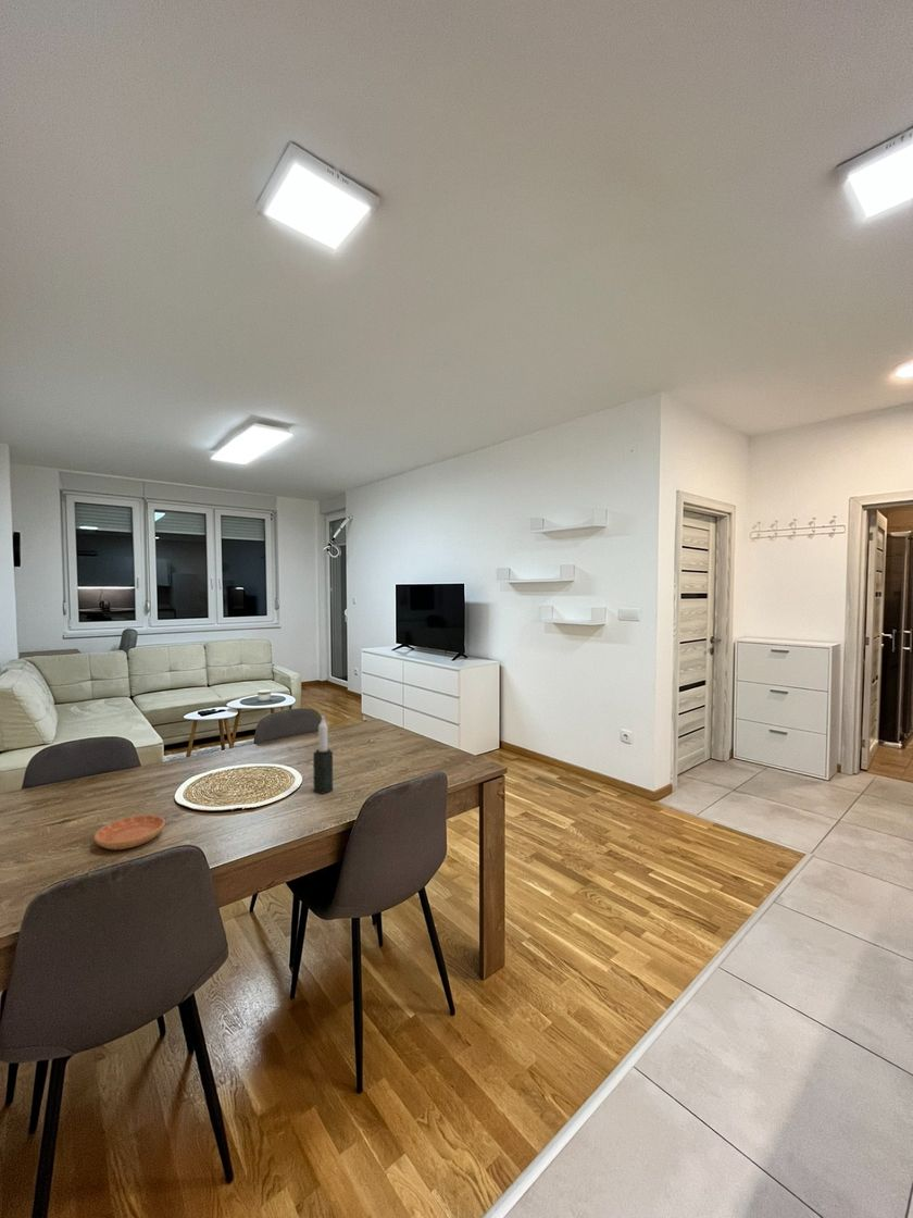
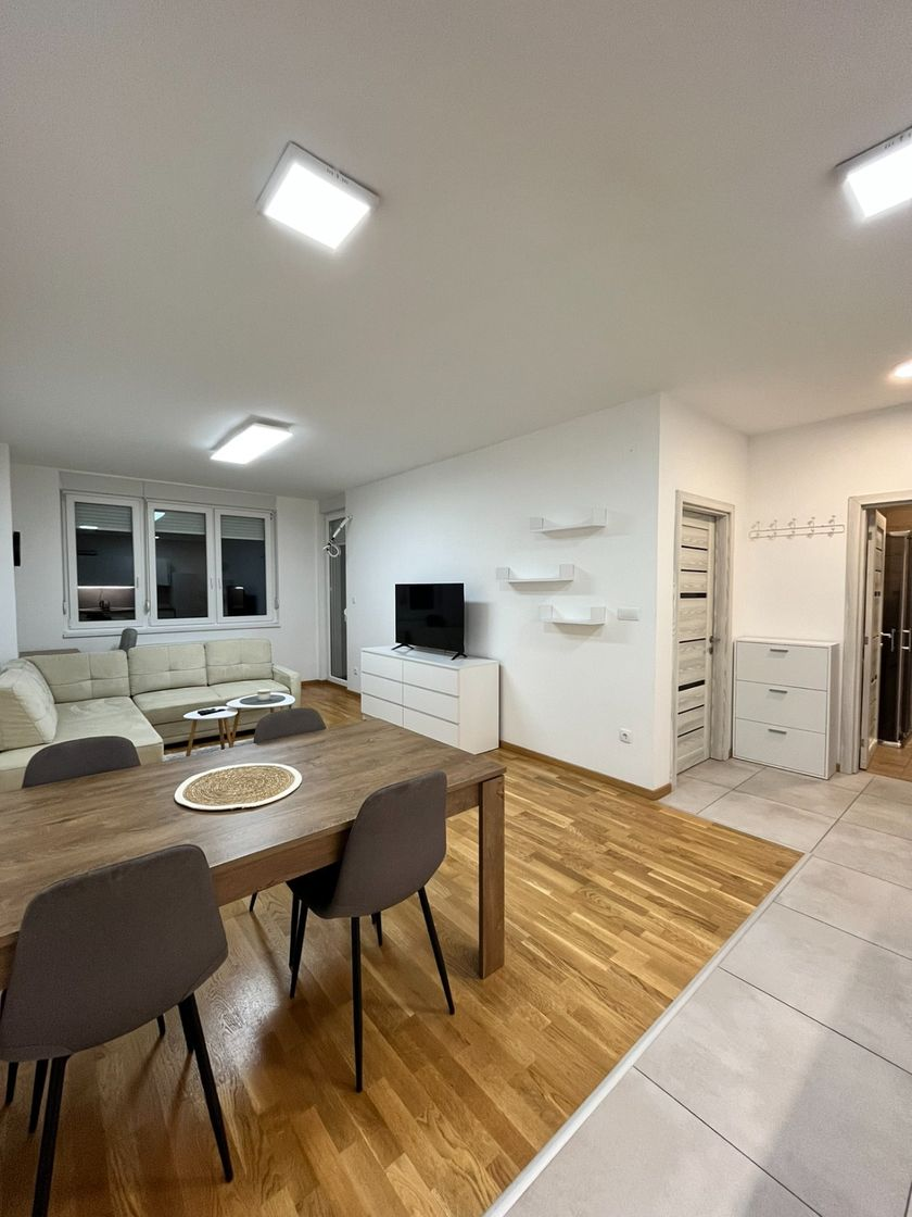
- saucer (130, 832)
- candle (323, 753)
